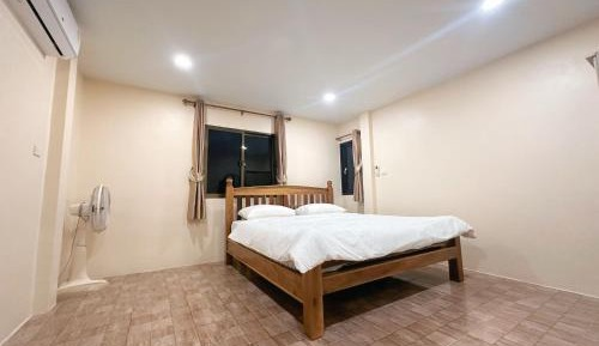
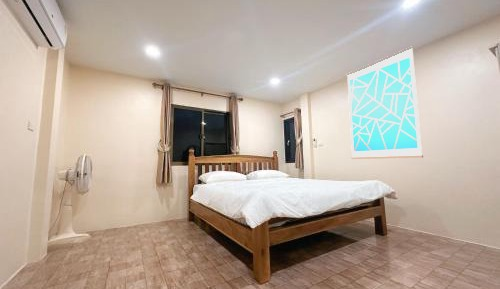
+ wall art (378, 109)
